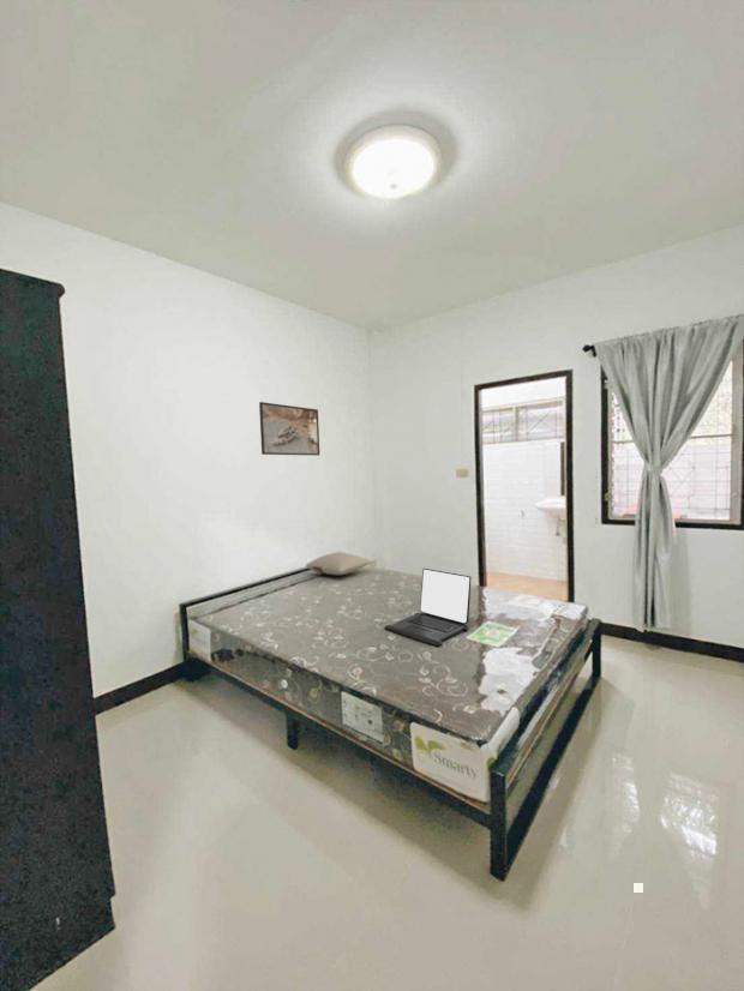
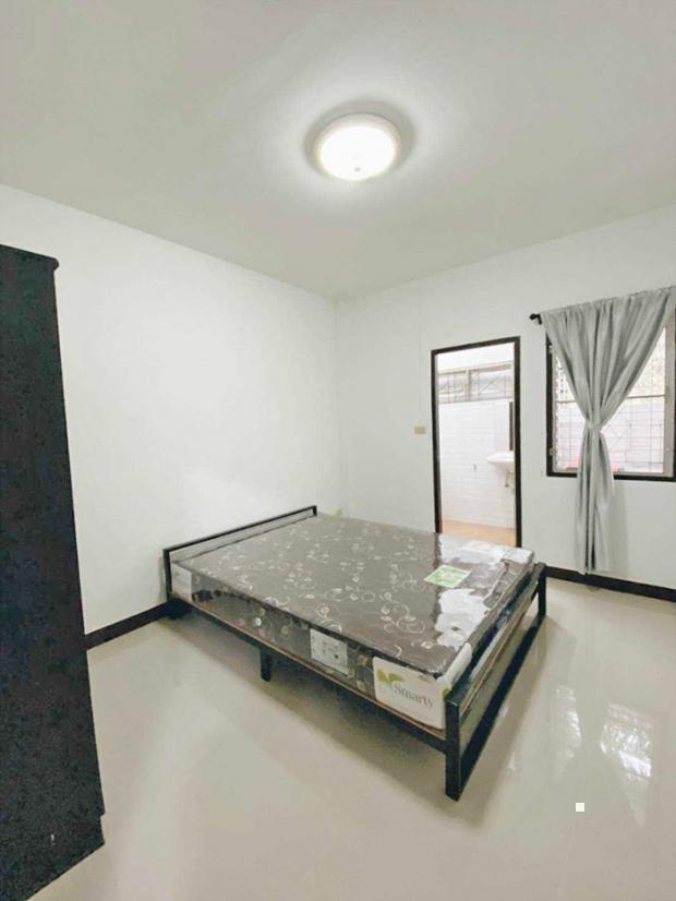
- laptop (427, 602)
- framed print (292, 430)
- pillow (340, 563)
